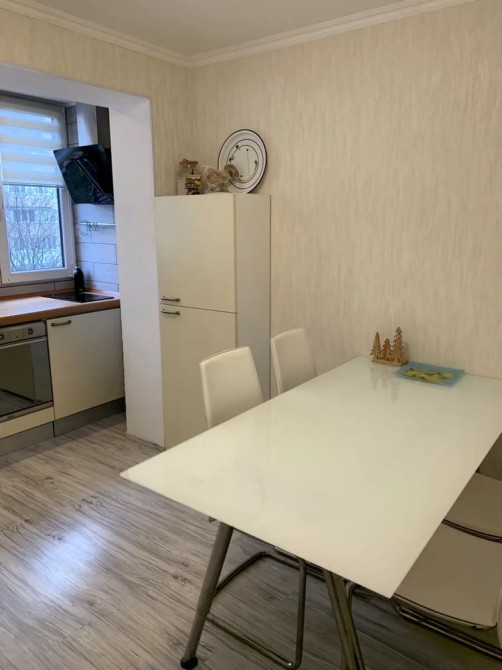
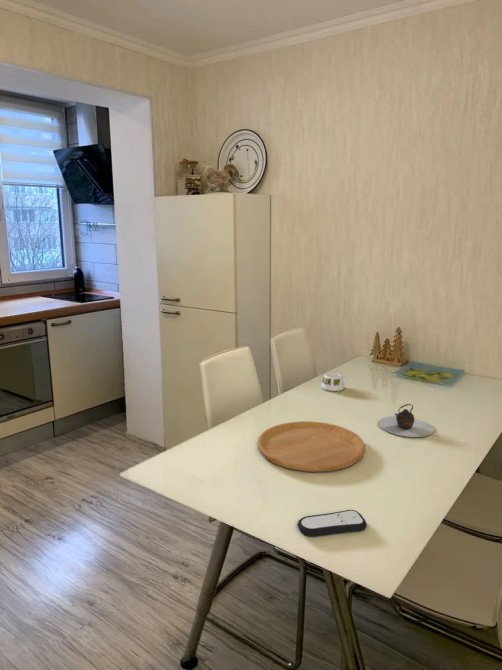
+ remote control (331, 523)
+ teapot (406, 414)
+ cutting board (310, 444)
+ mug (334, 381)
